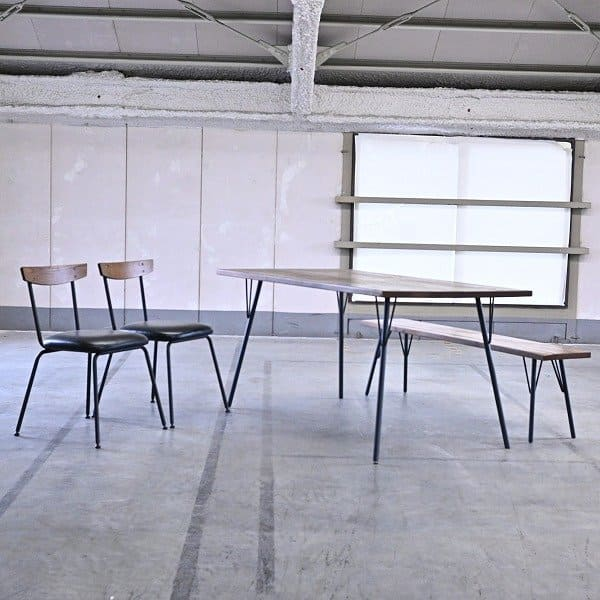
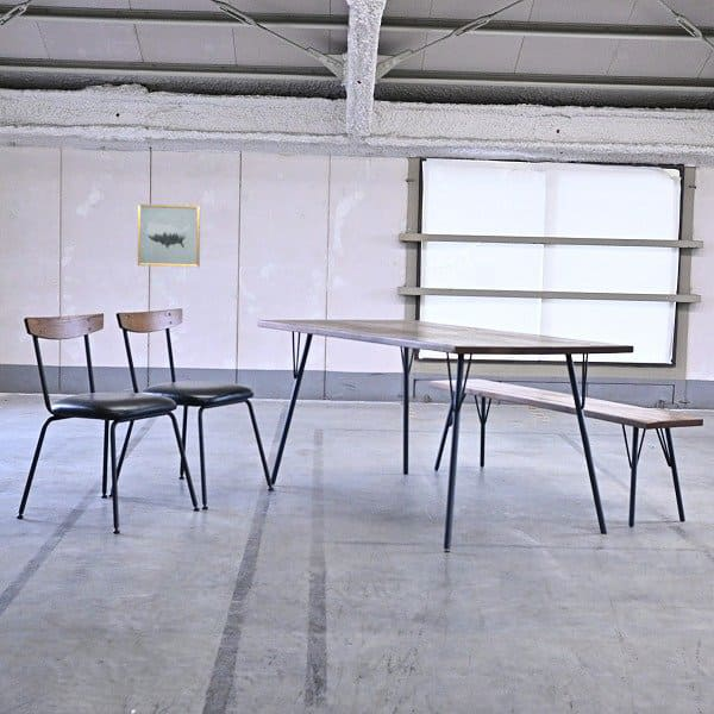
+ wall art (169, 236)
